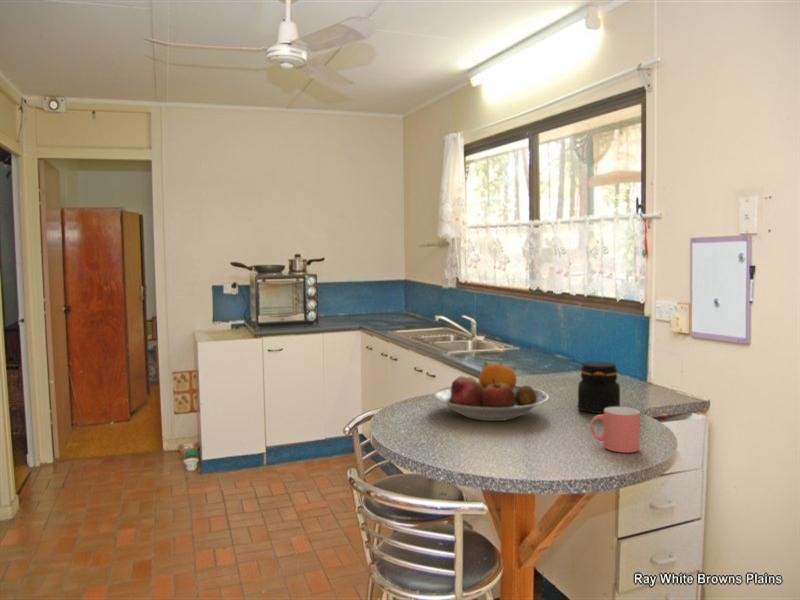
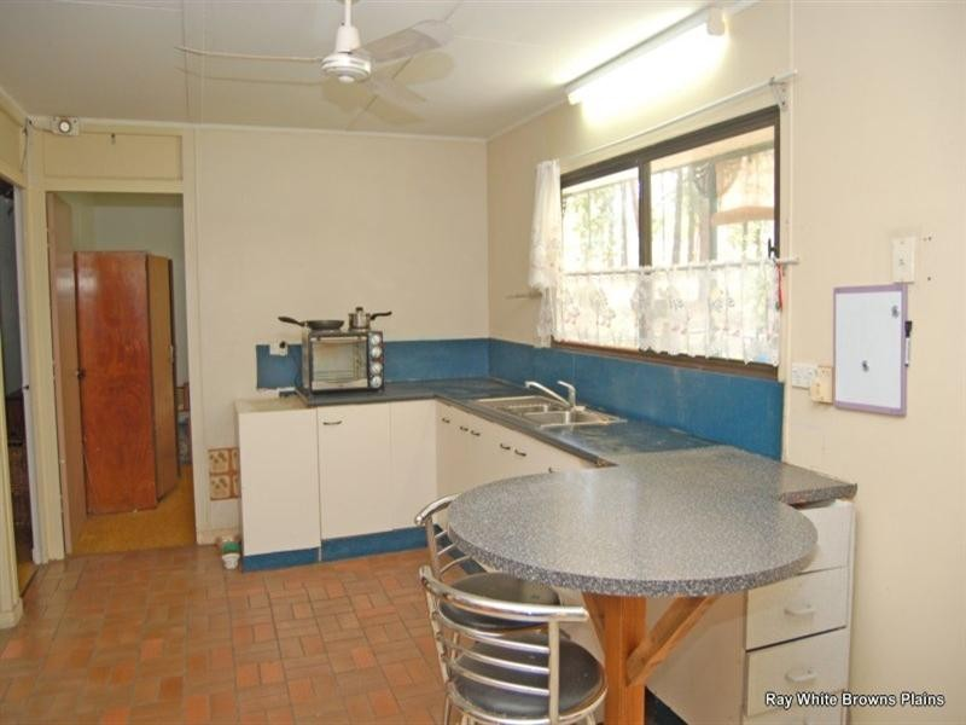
- mug (614, 428)
- jar (598, 387)
- fruit bowl (490, 390)
